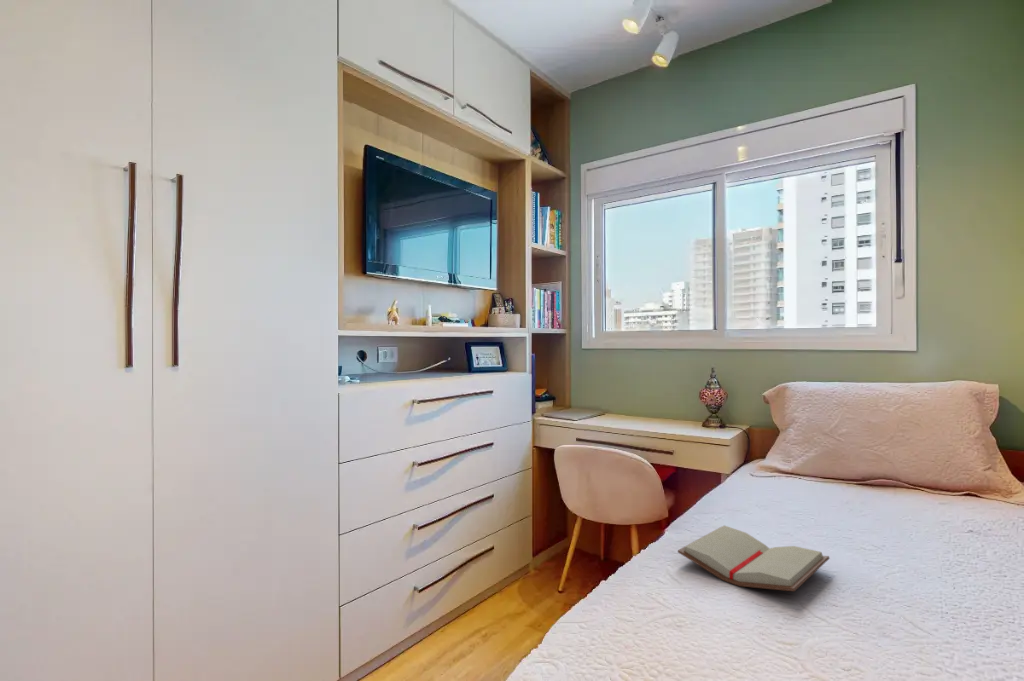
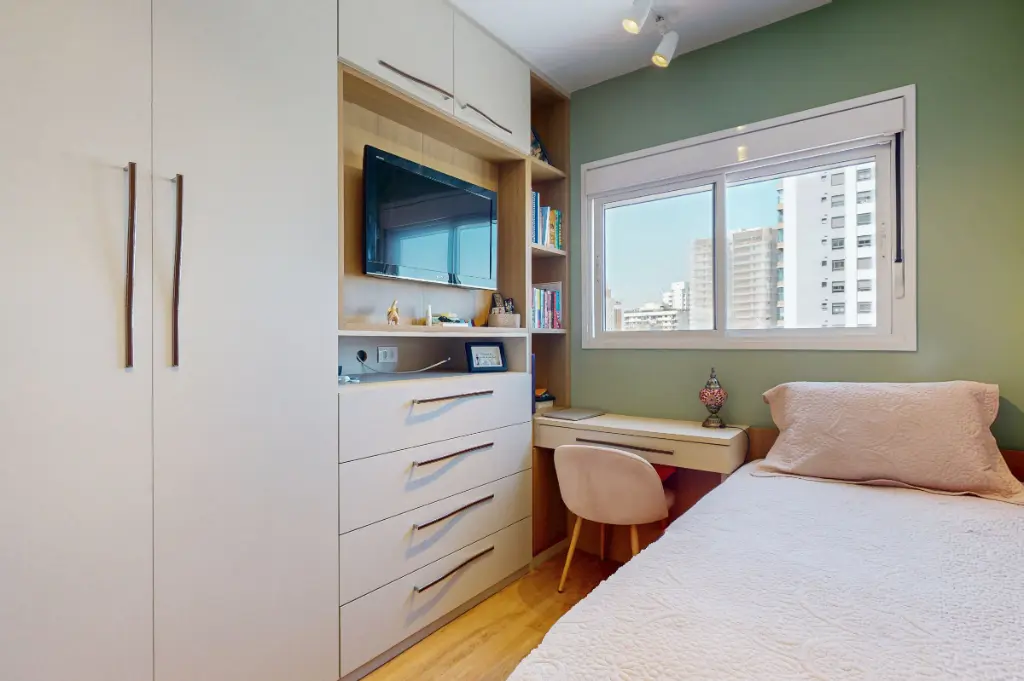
- paperback book (752, 558)
